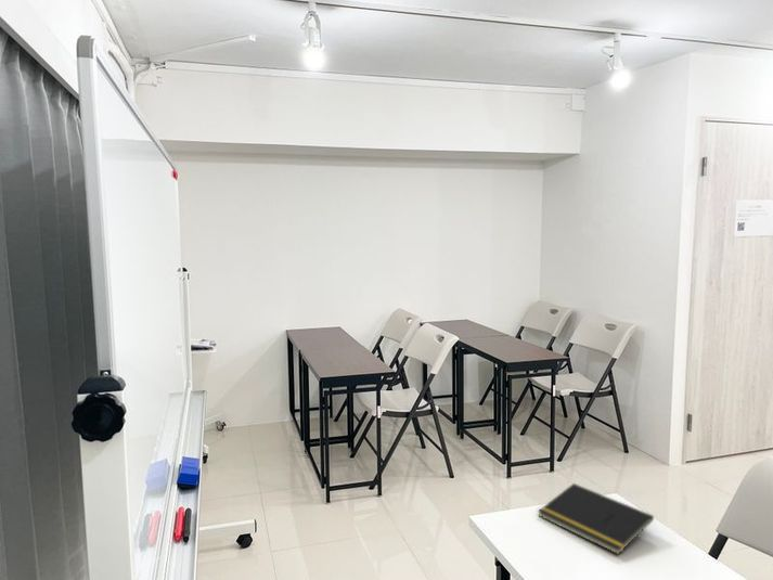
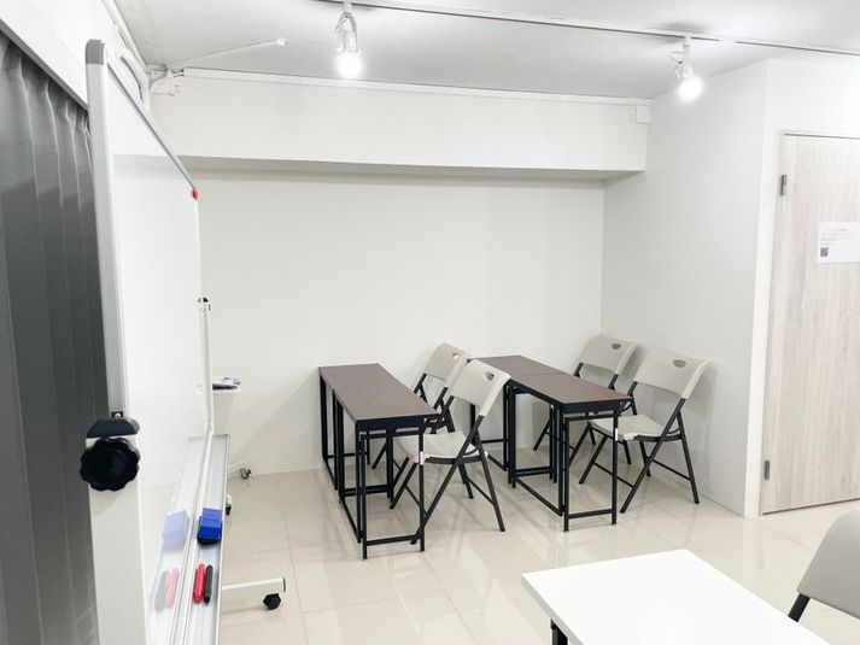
- notepad (593, 515)
